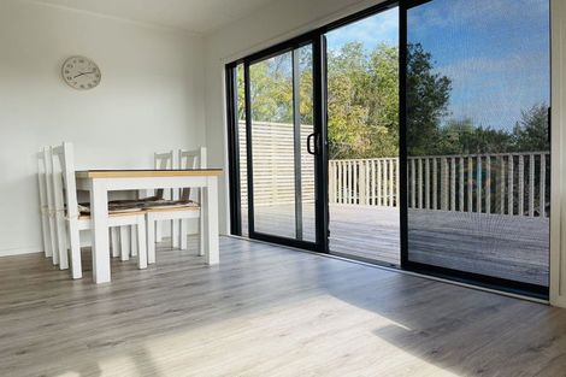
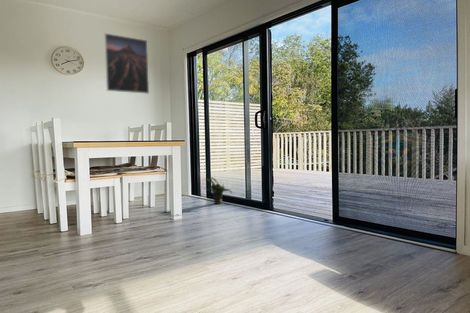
+ potted plant (217, 190)
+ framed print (127, 64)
